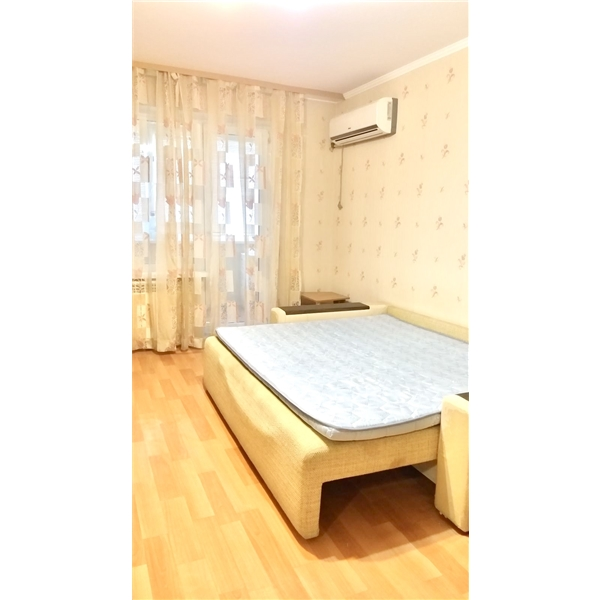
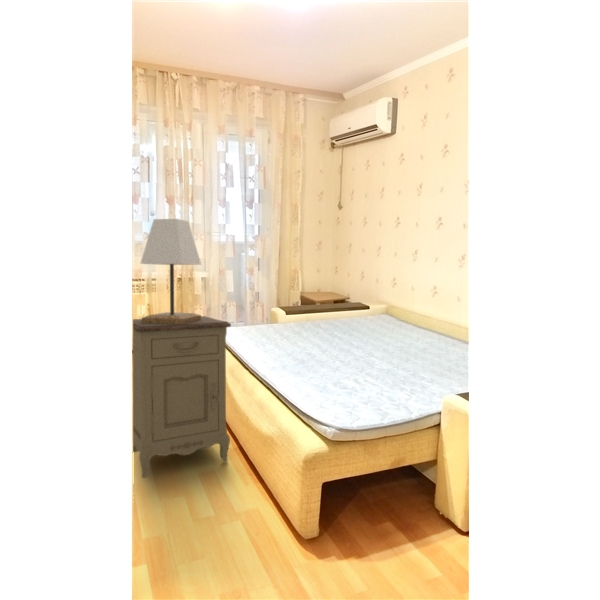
+ nightstand (177, 390)
+ lamp (171, 270)
